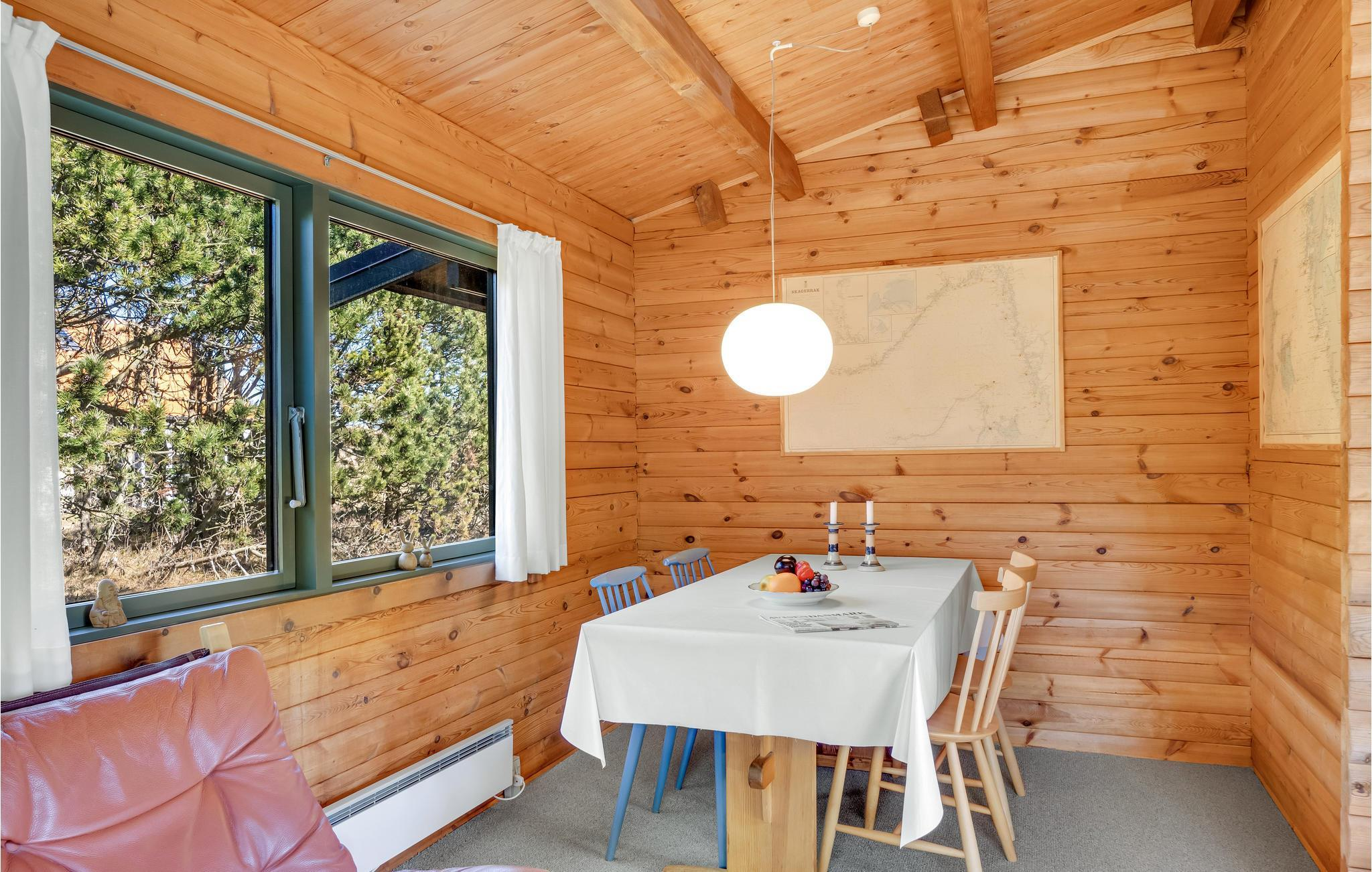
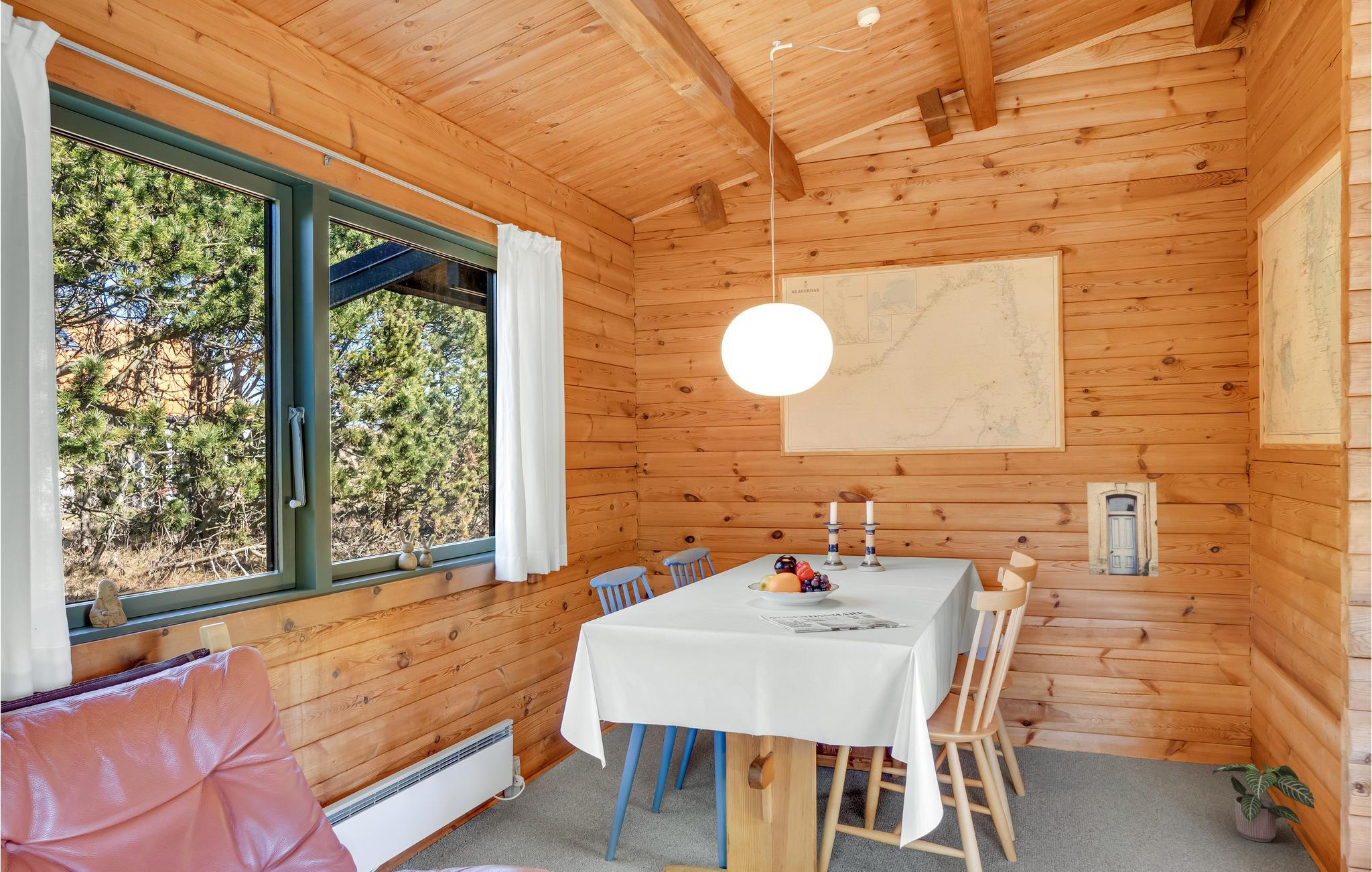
+ potted plant (1263, 802)
+ wall art (1121, 528)
